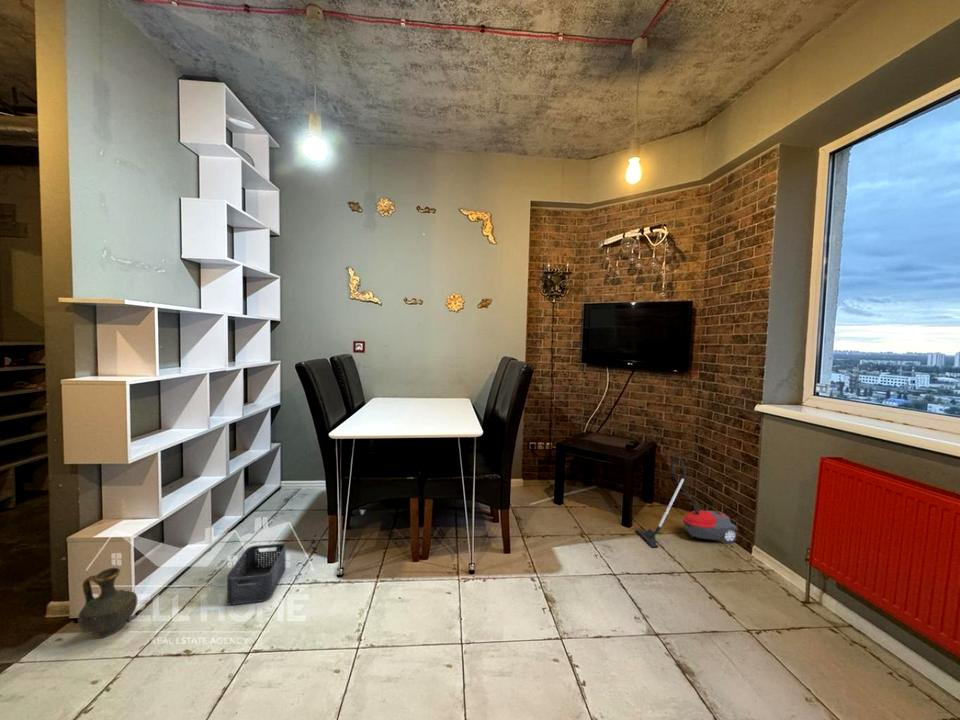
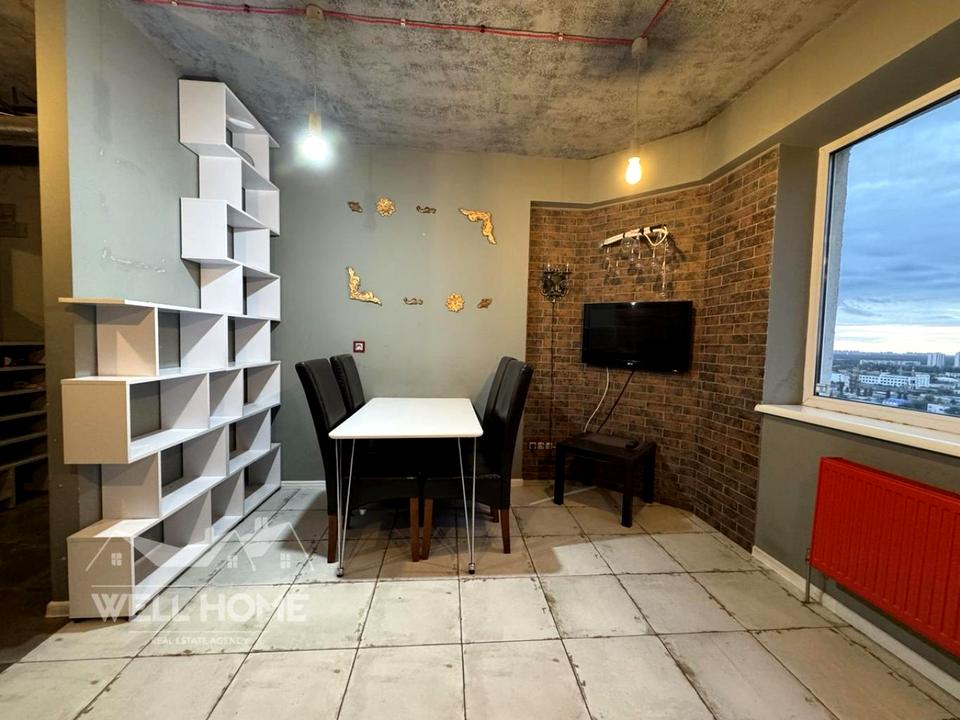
- ceramic jug (108, 601)
- vacuum cleaner (686, 495)
- storage bin (258, 571)
